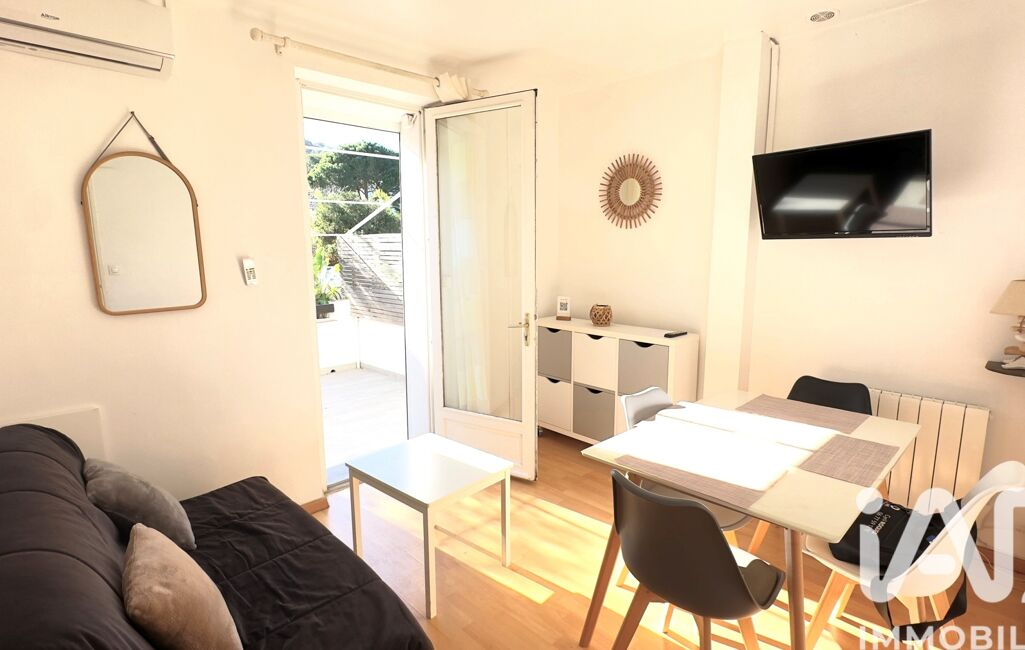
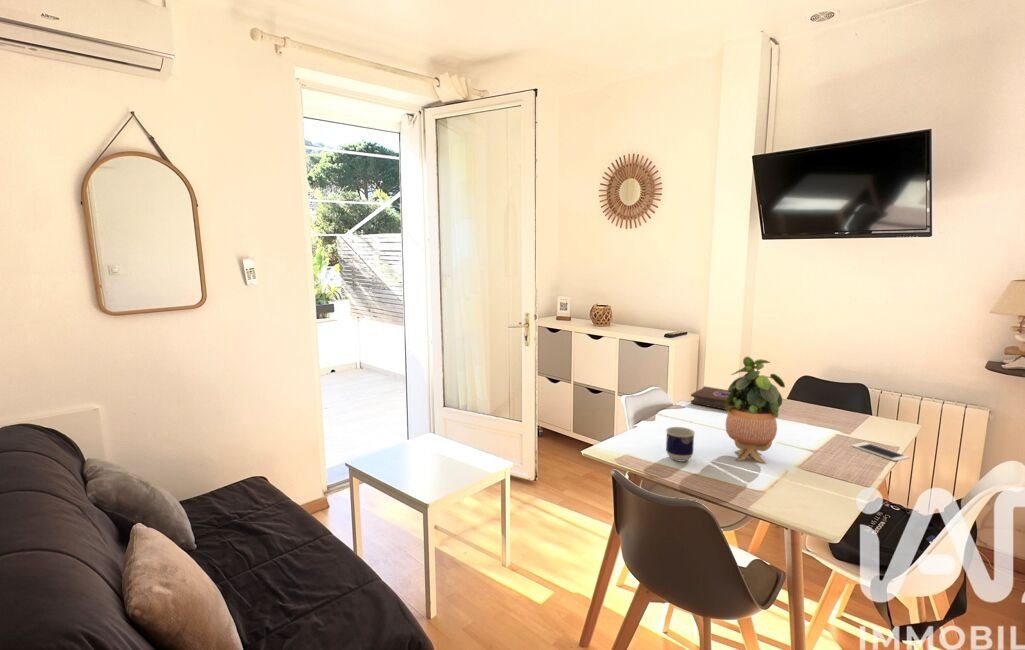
+ book (724, 398)
+ potted plant (754, 408)
+ cup (678, 446)
+ cell phone (879, 451)
